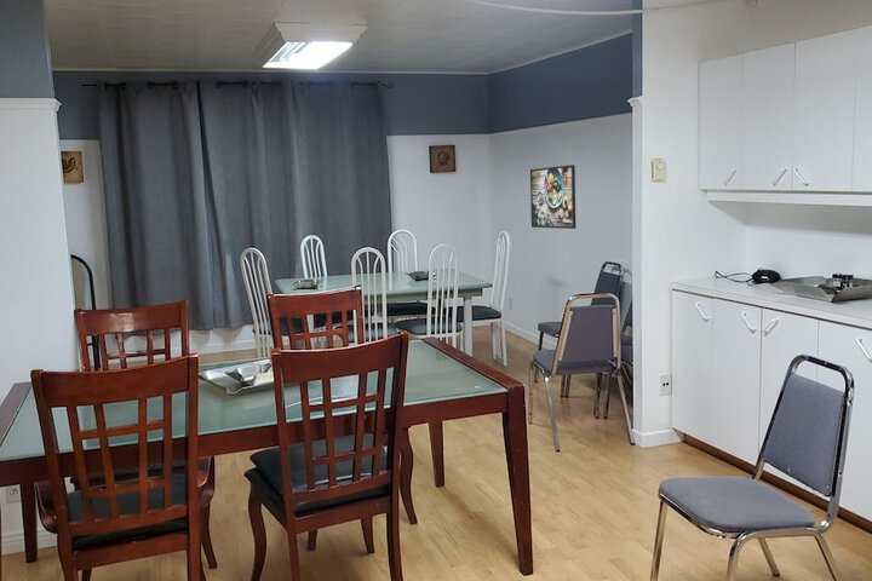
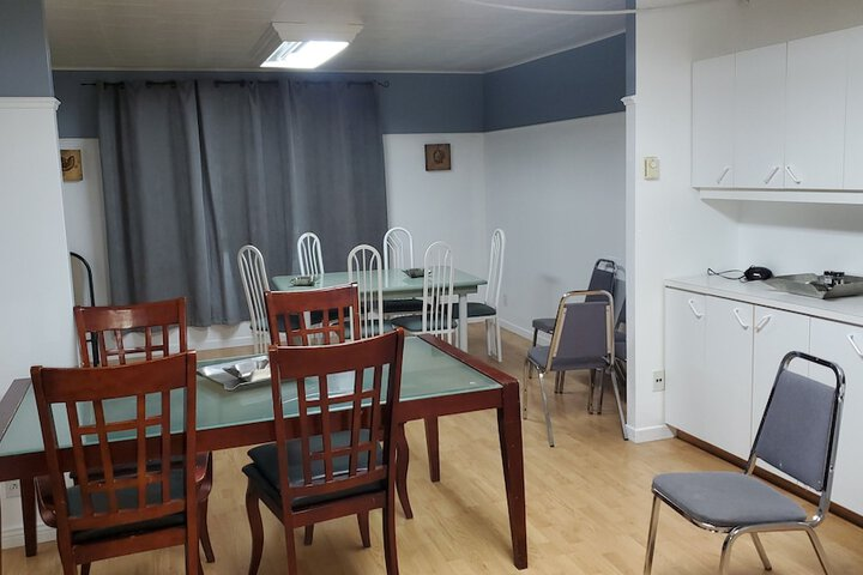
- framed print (551, 197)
